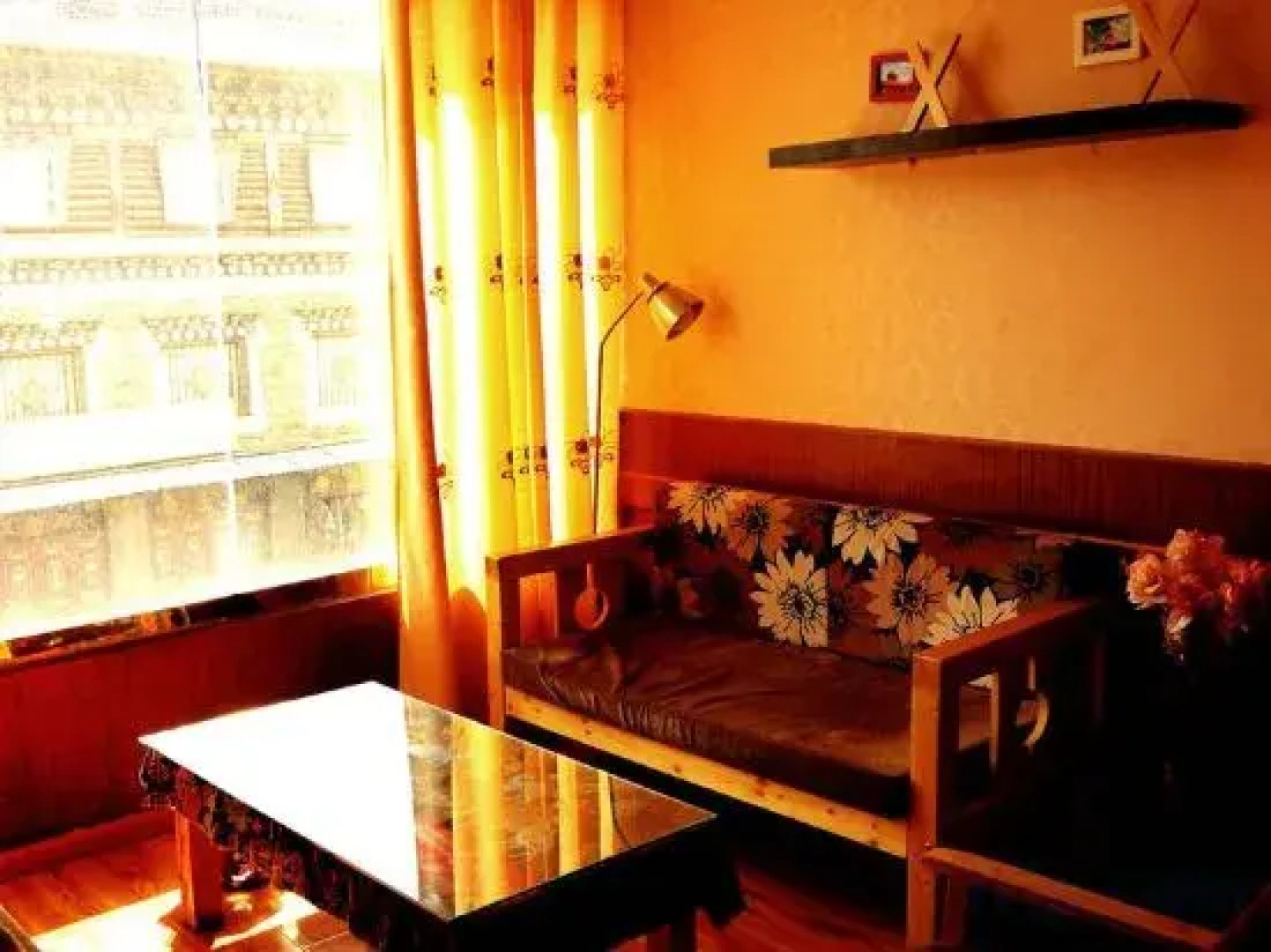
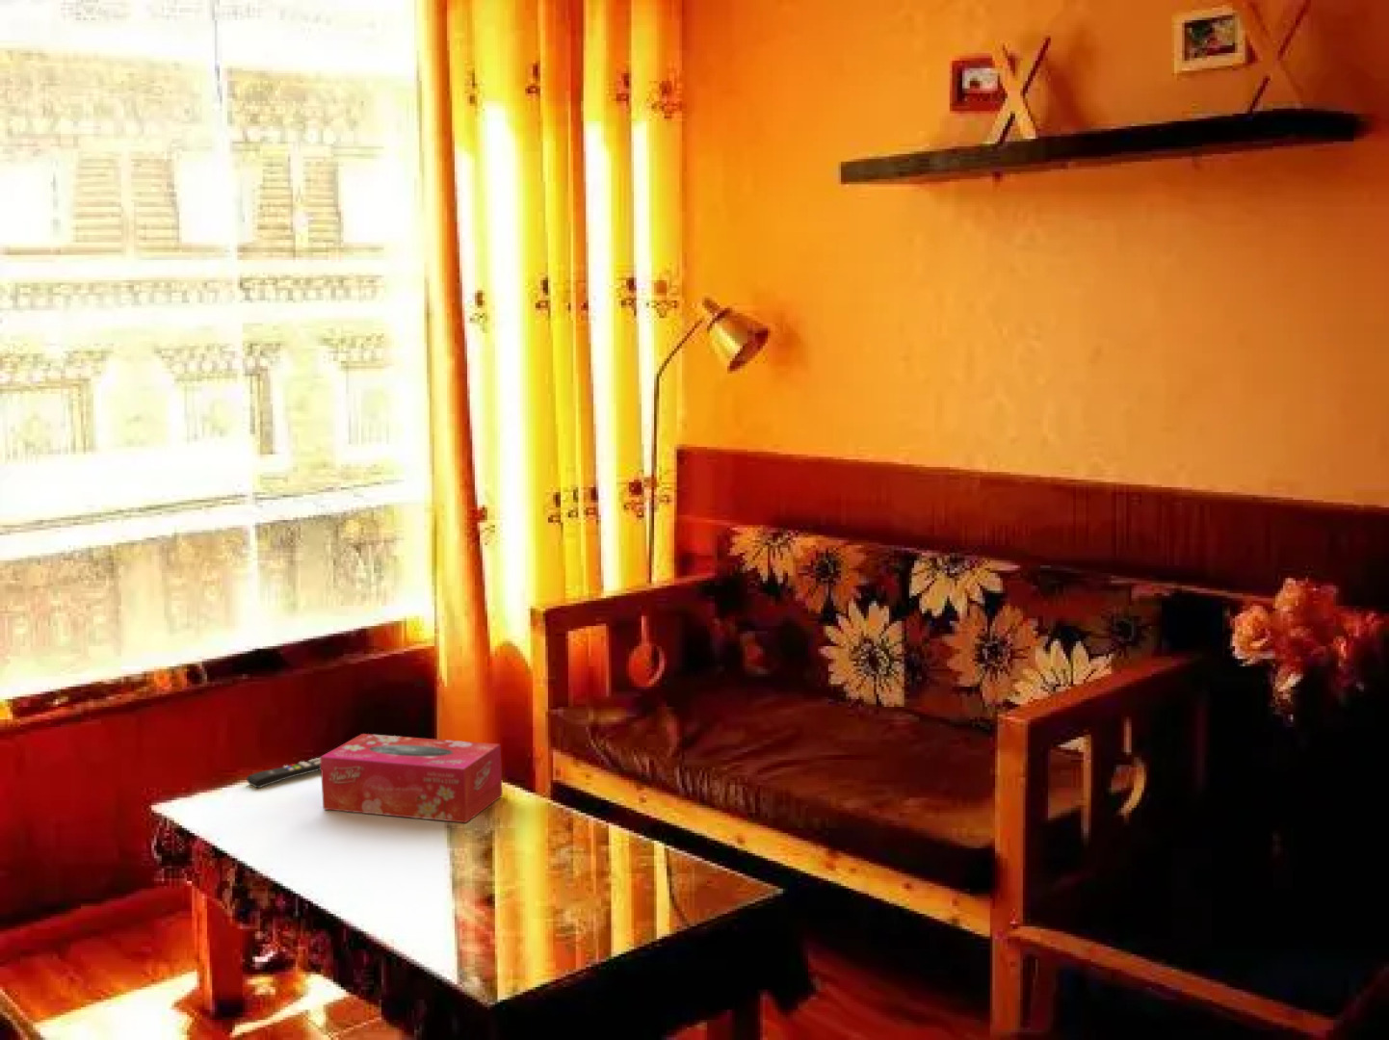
+ remote control (305, 768)
+ tissue box (412, 776)
